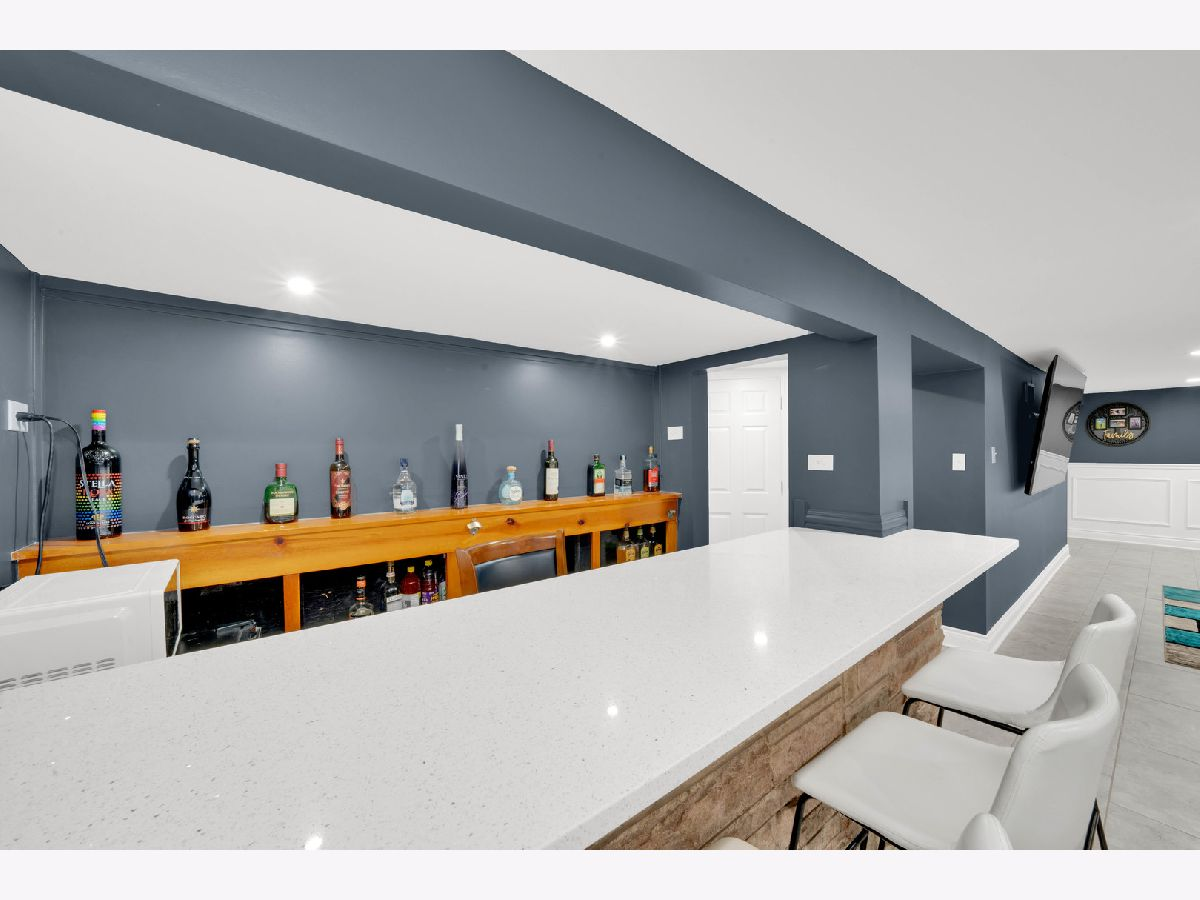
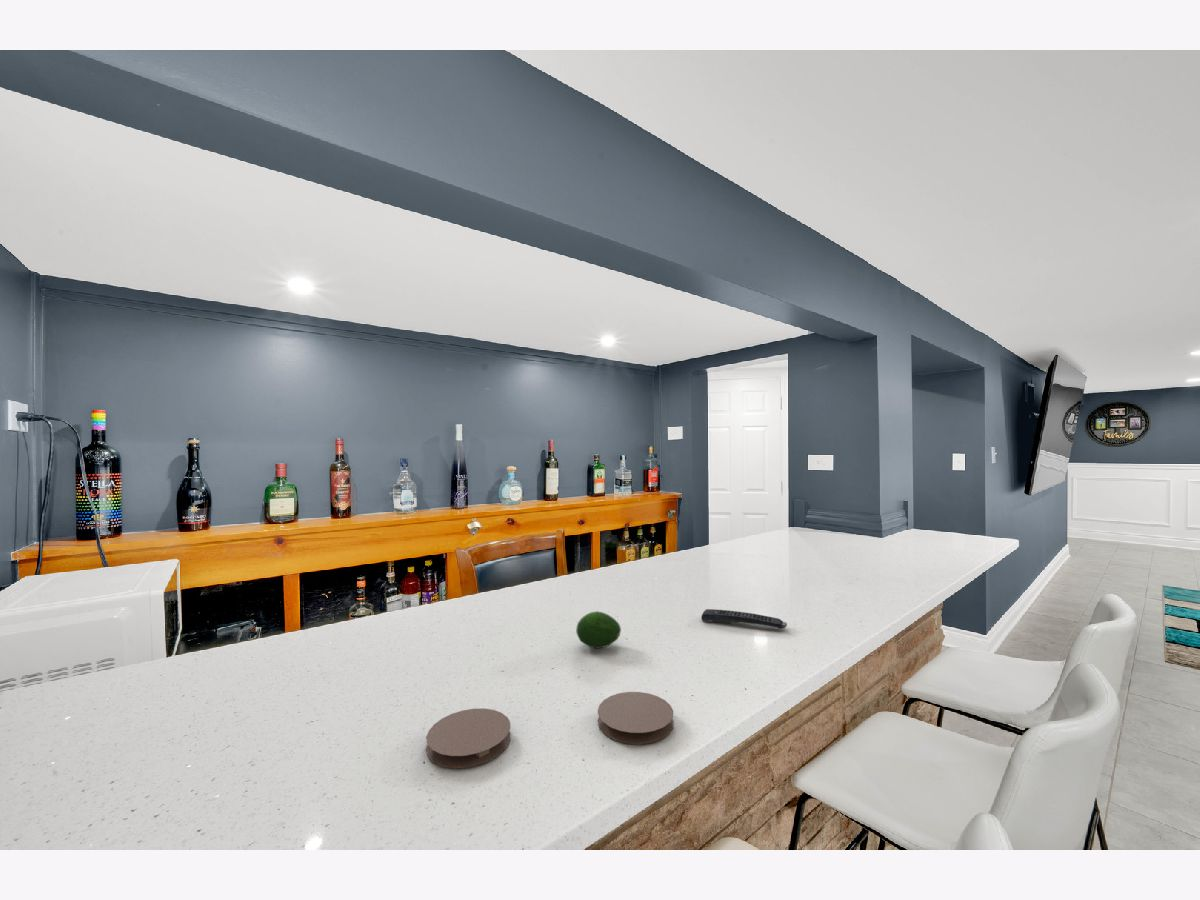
+ coaster (469, 735)
+ fruit (598, 629)
+ remote control (743, 618)
+ coaster (635, 715)
